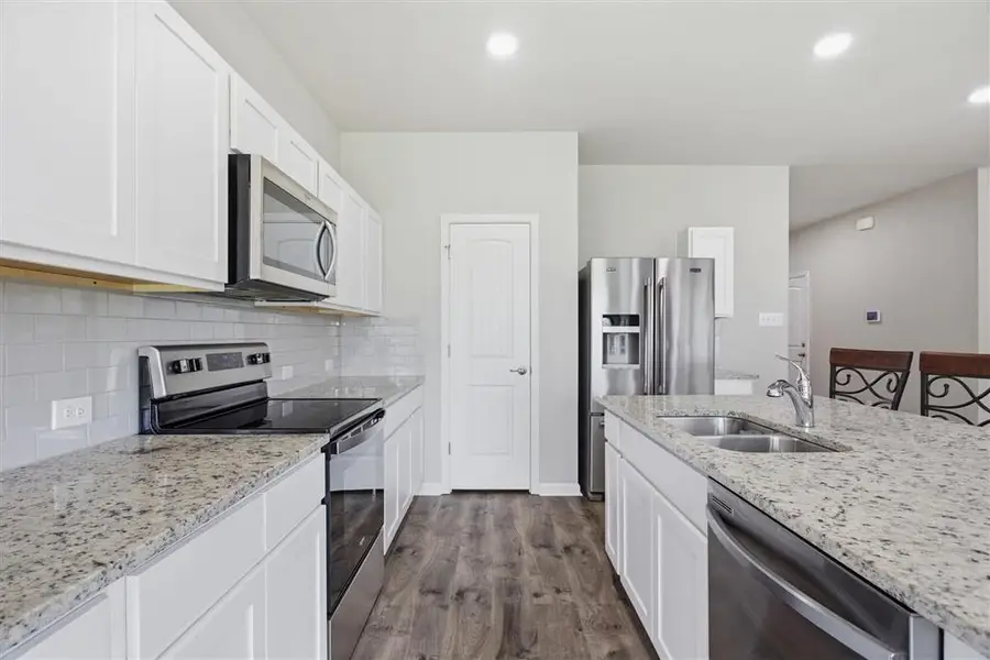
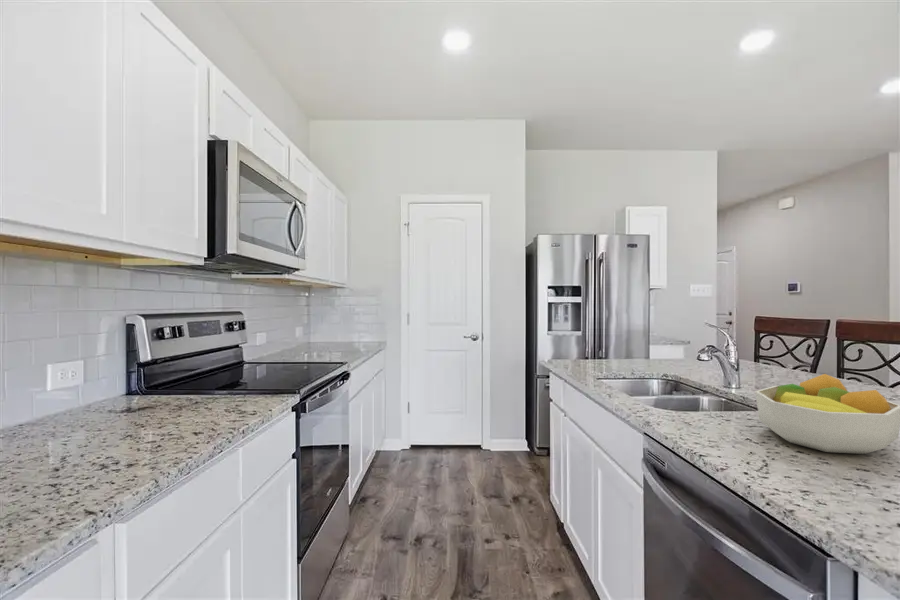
+ fruit bowl (823, 408)
